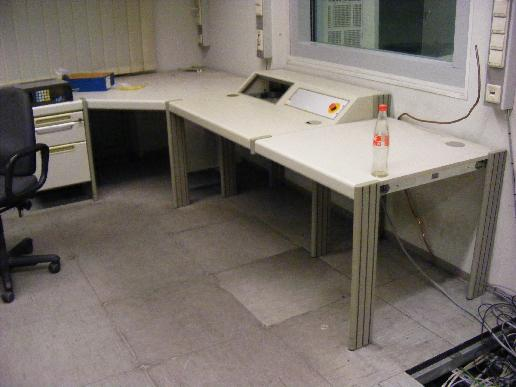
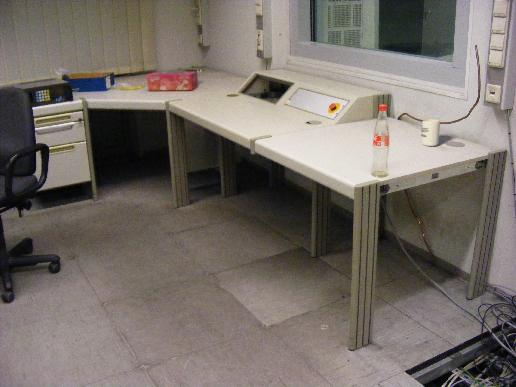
+ tissue box (172, 80)
+ cup (430, 132)
